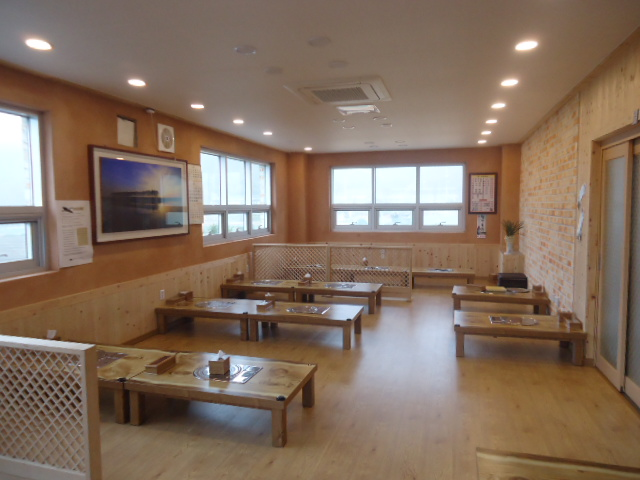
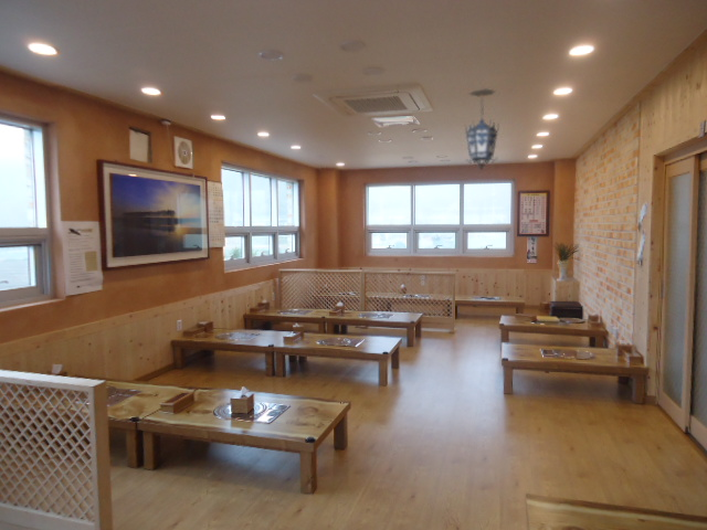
+ hanging lantern (482, 131)
